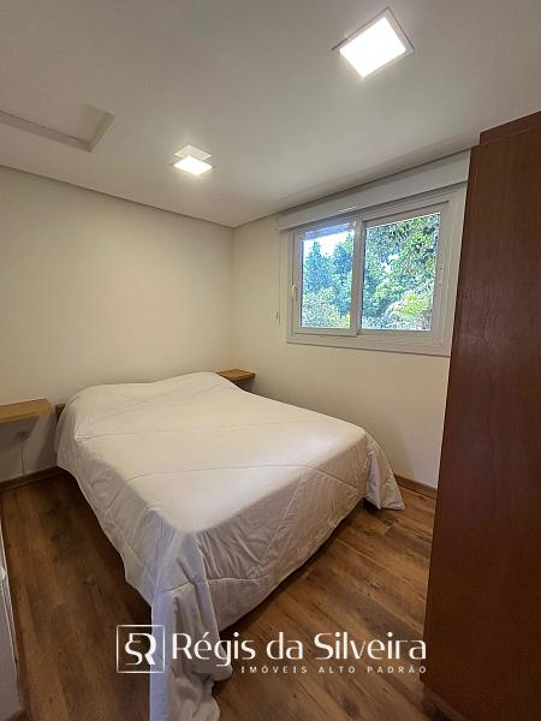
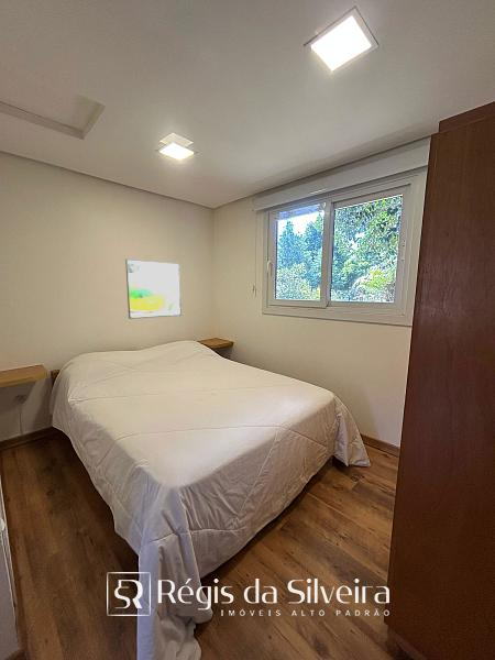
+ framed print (155, 289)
